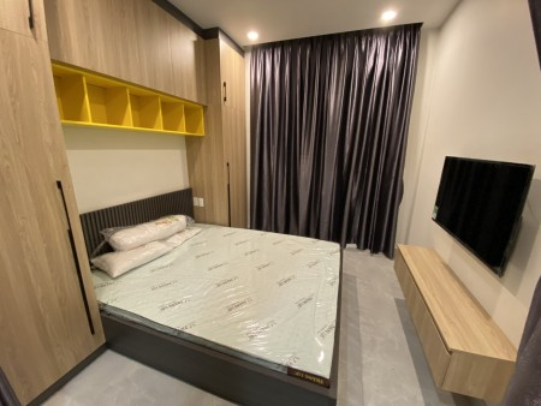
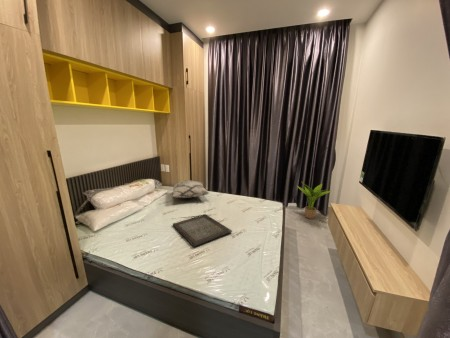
+ potted plant (313, 200)
+ serving tray (201, 227)
+ decorative pillow (189, 188)
